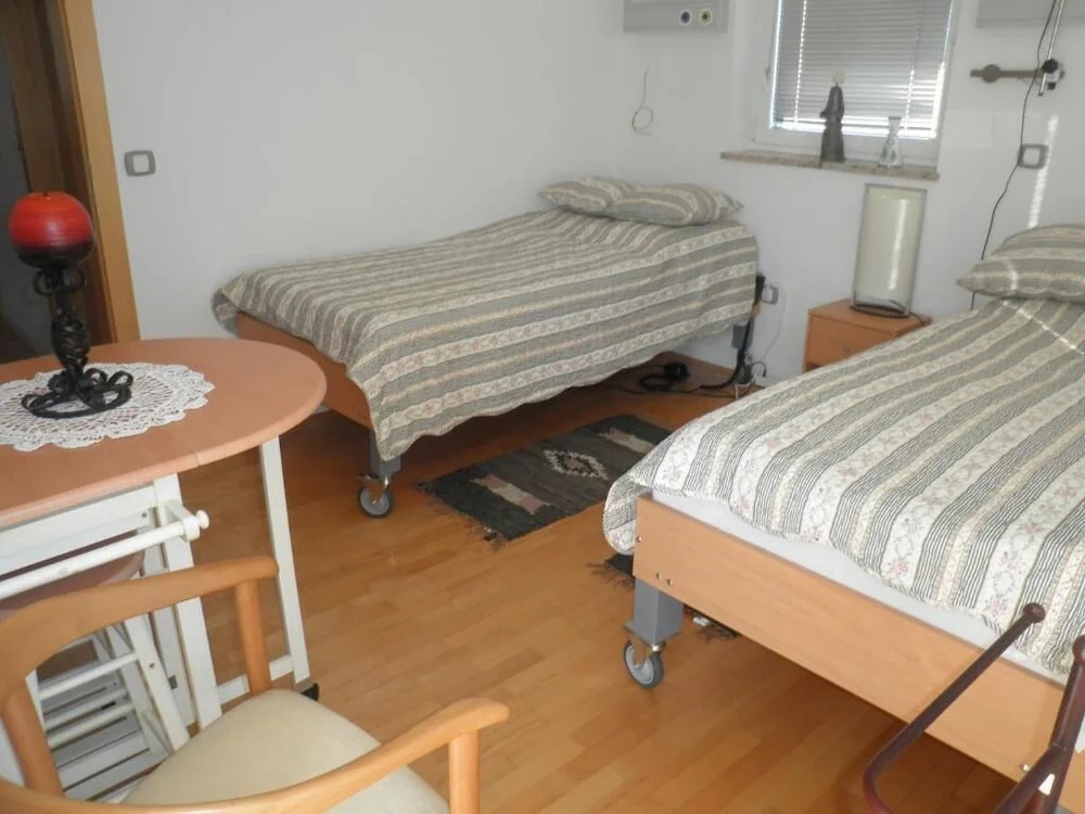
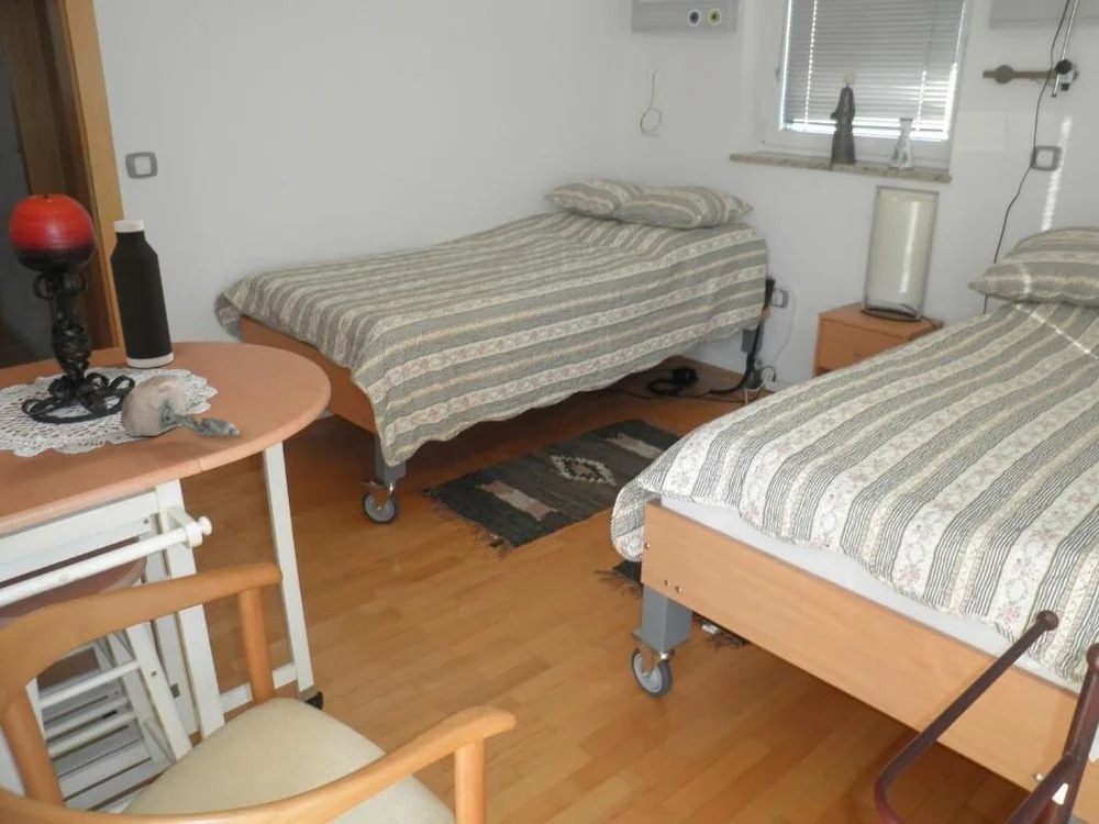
+ water bottle (140, 293)
+ tissue (184, 405)
